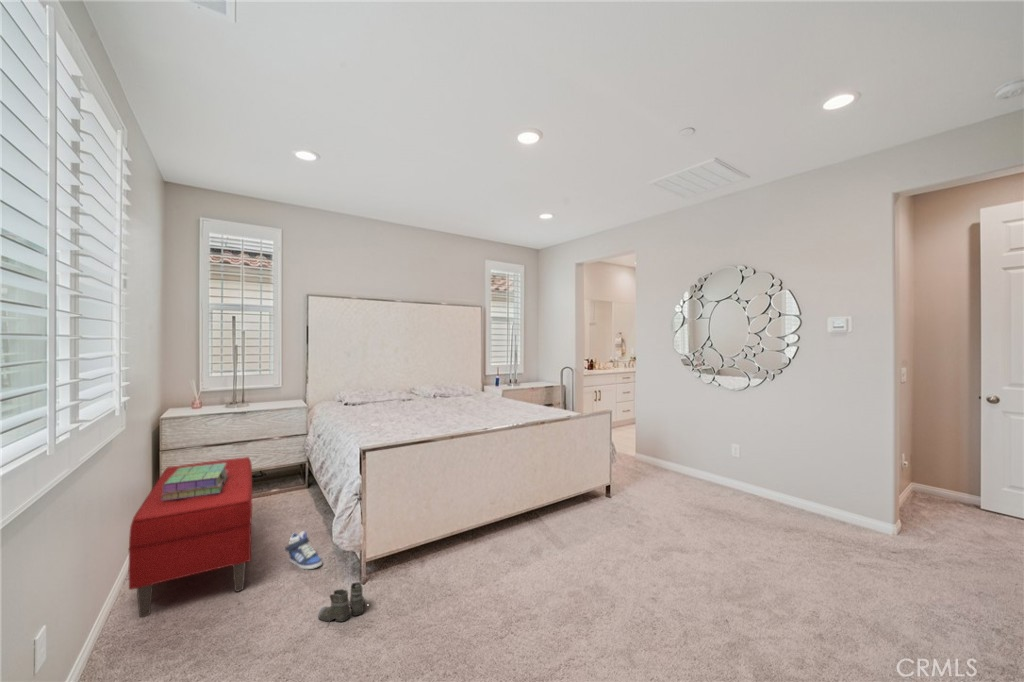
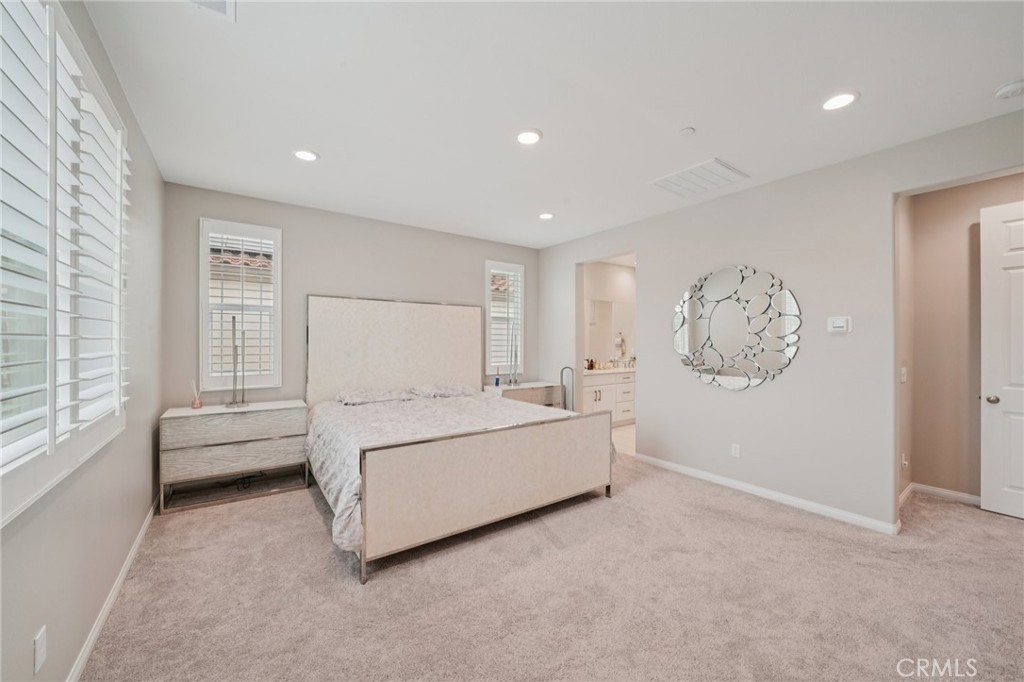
- bench (203, 521)
- sneaker (304, 548)
- boots (346, 598)
- stack of books (197, 479)
